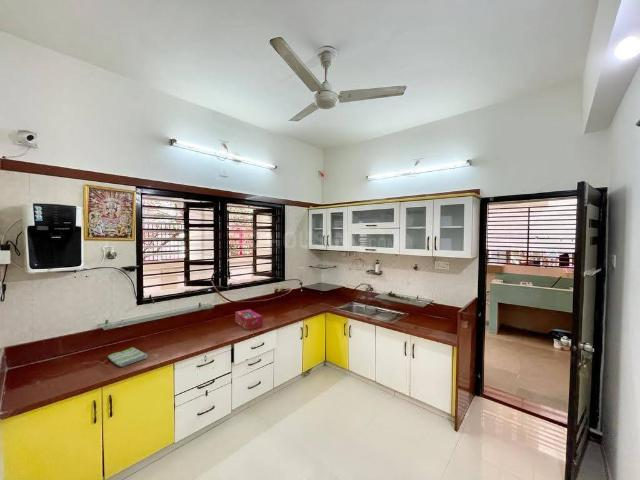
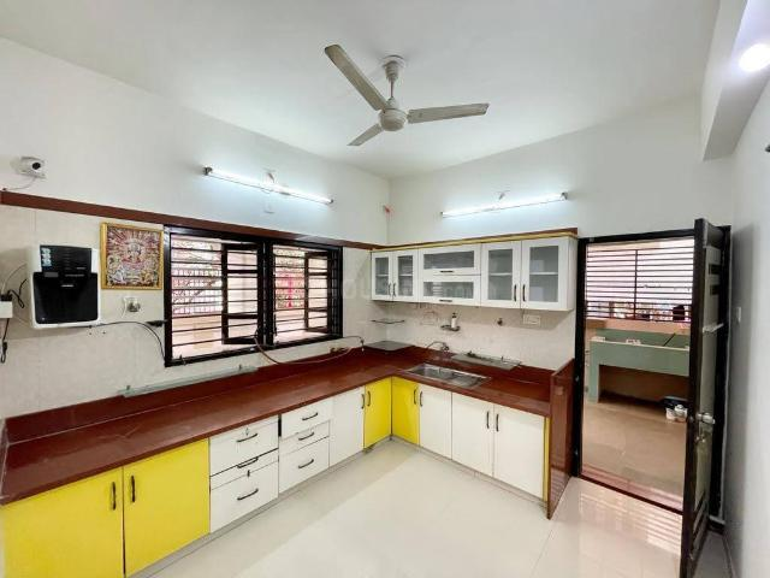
- dish towel (127, 355)
- tissue box (248, 319)
